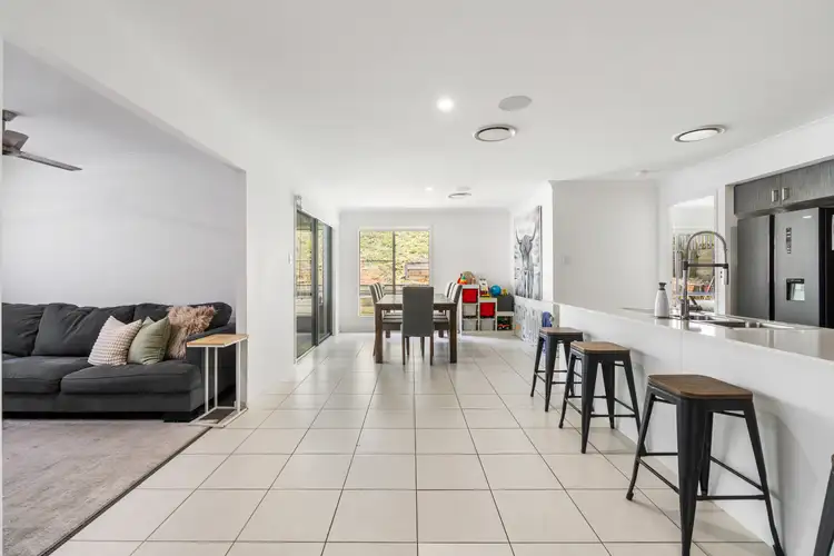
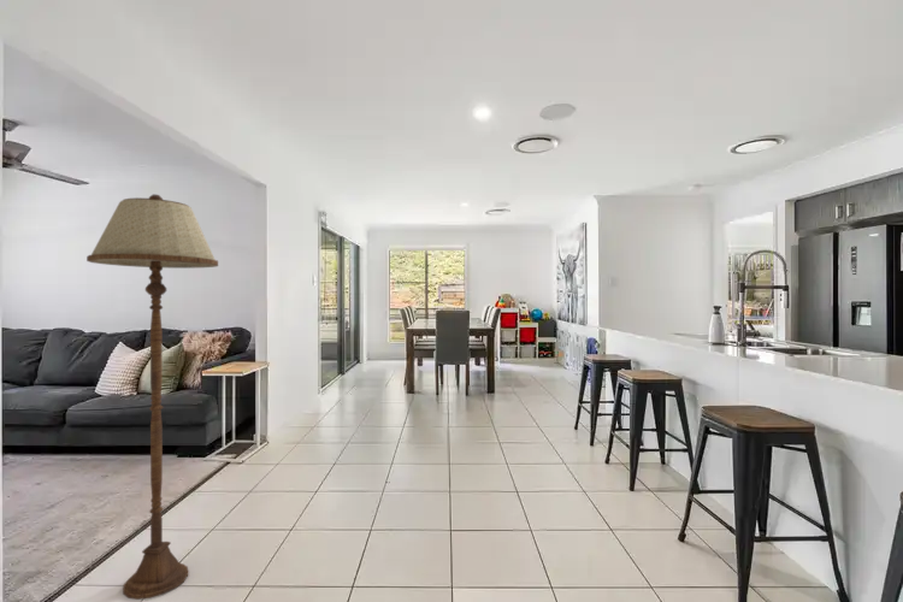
+ floor lamp (157, 388)
